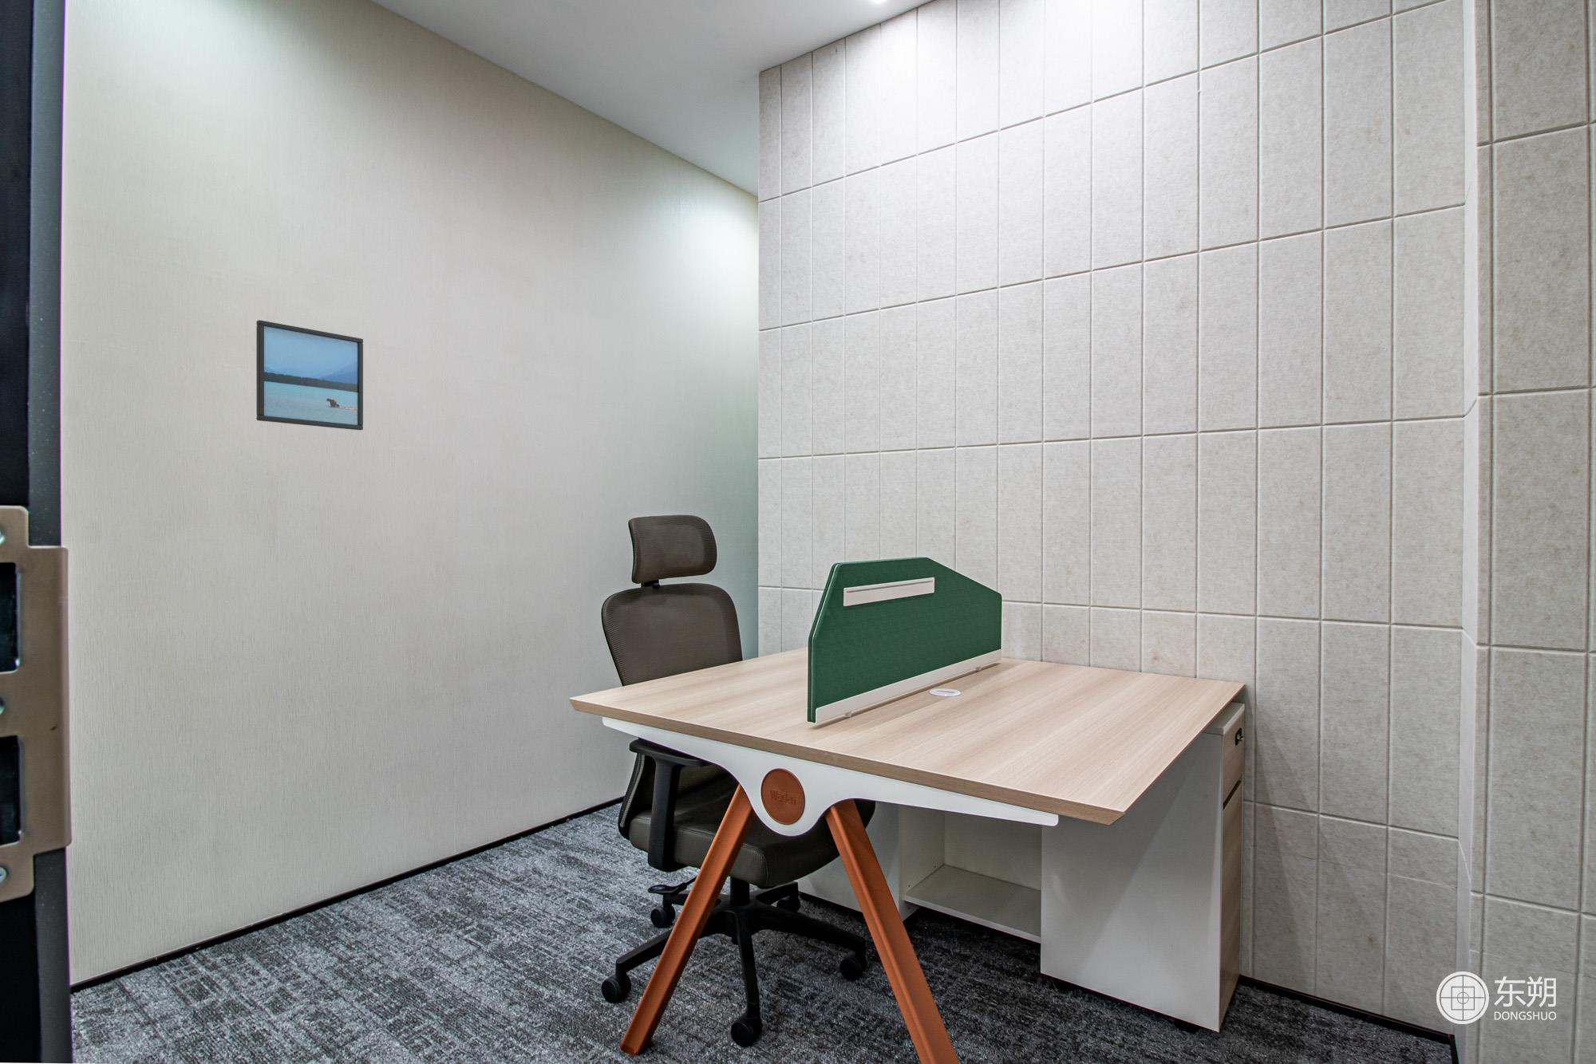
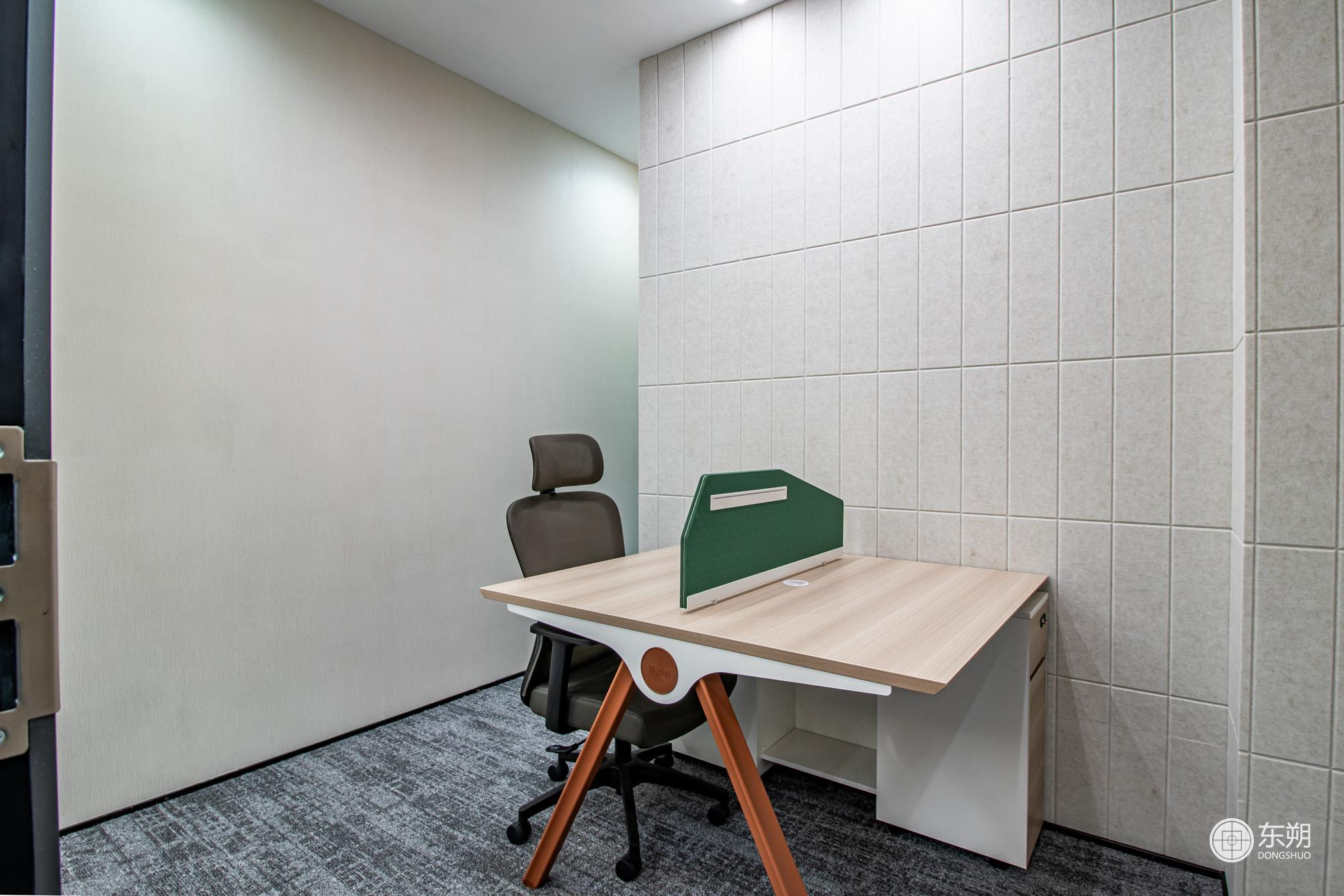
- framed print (312, 378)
